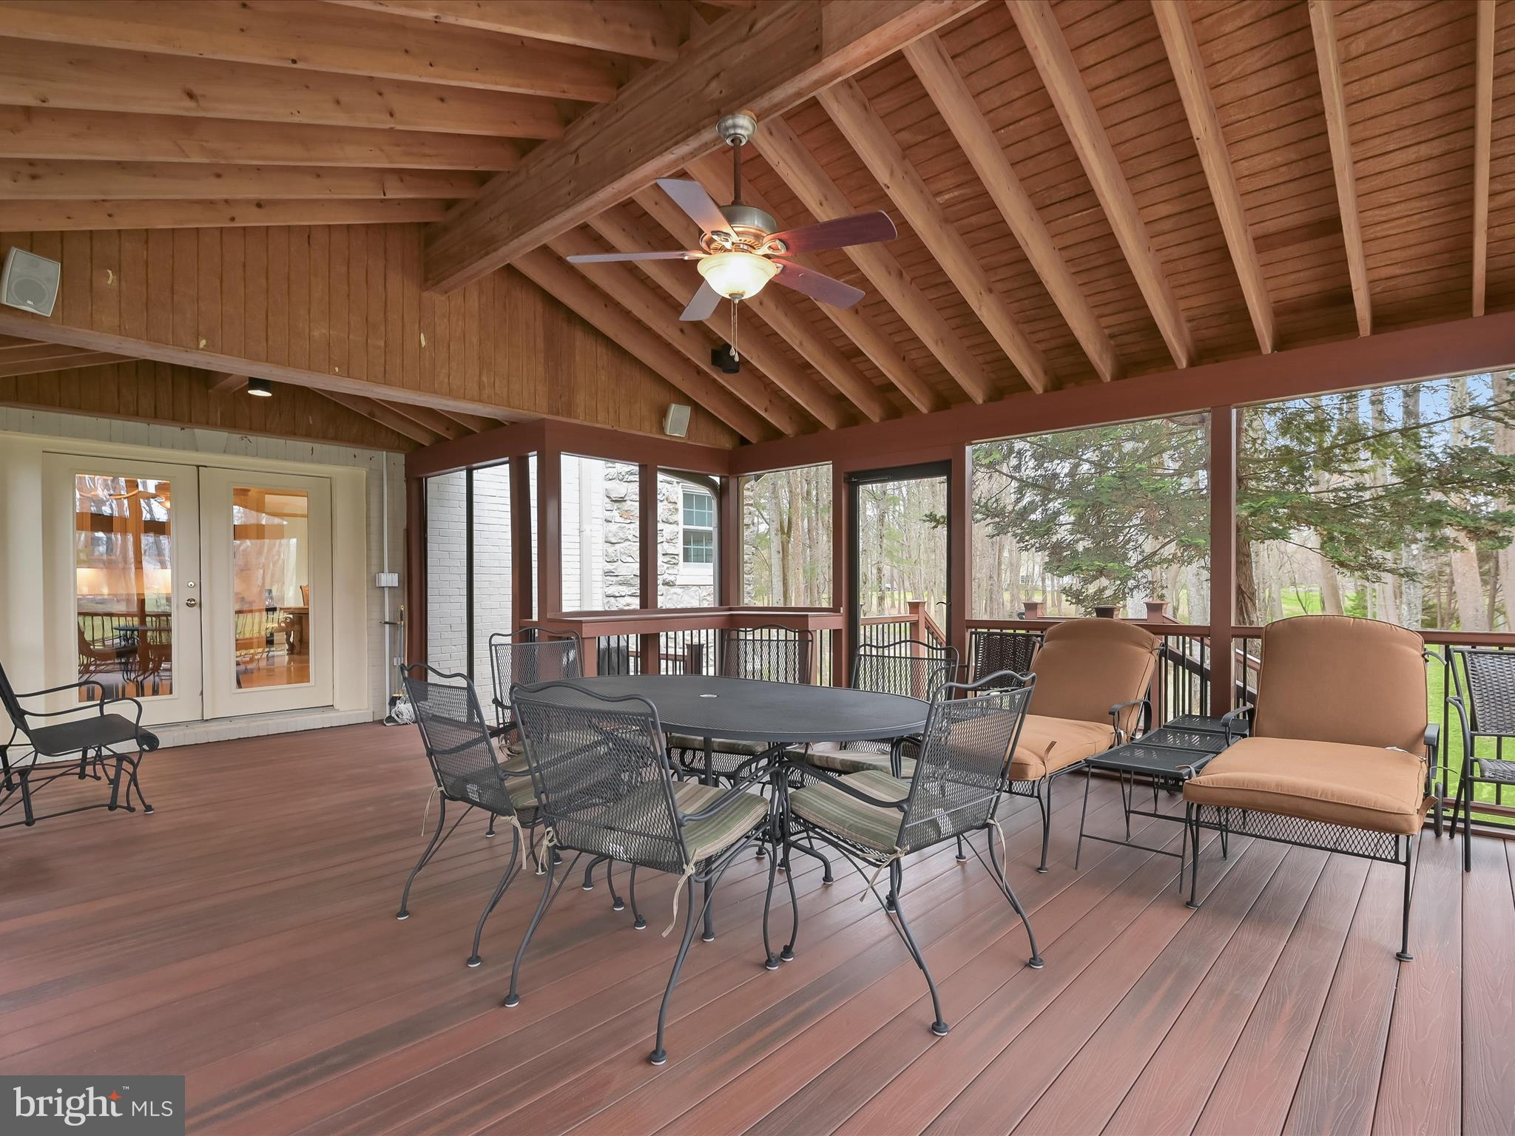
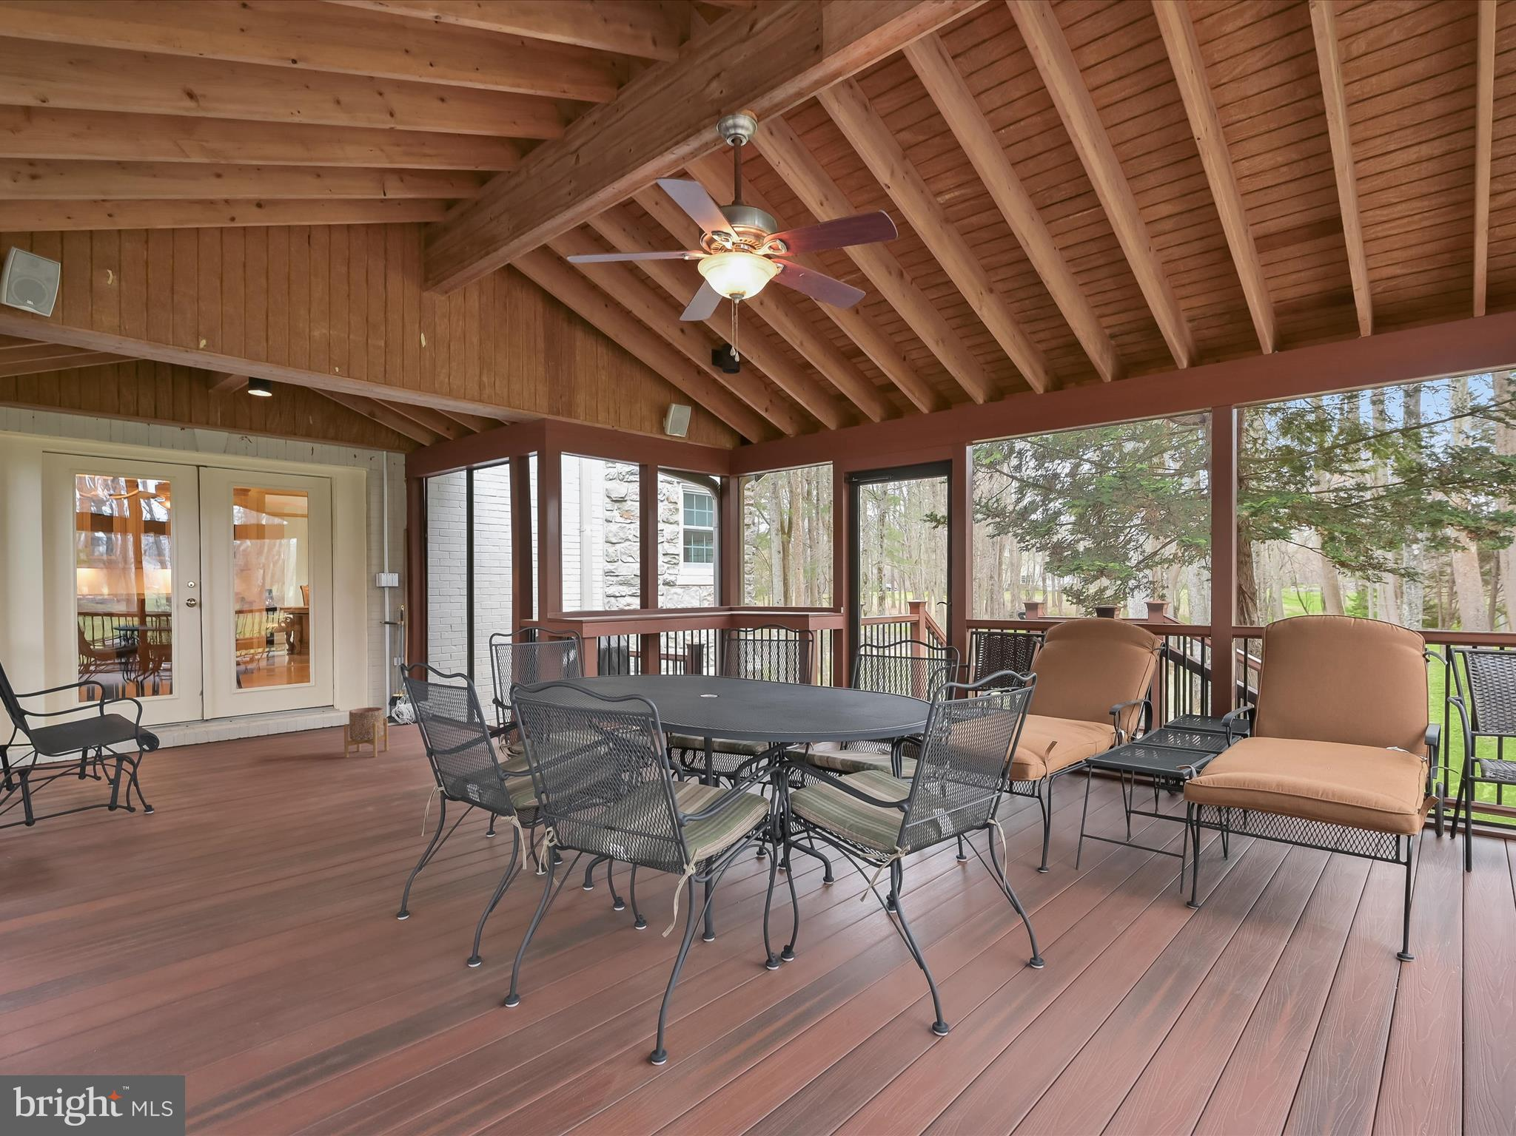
+ planter (366, 731)
